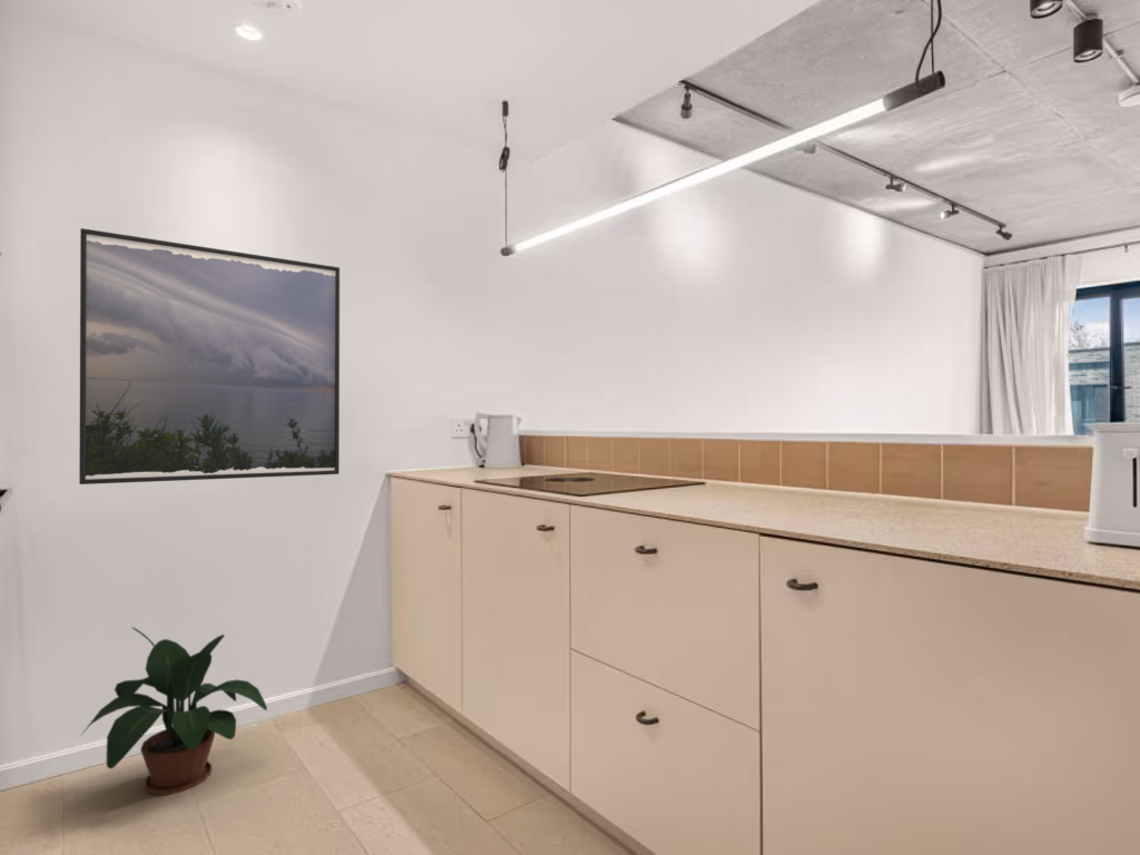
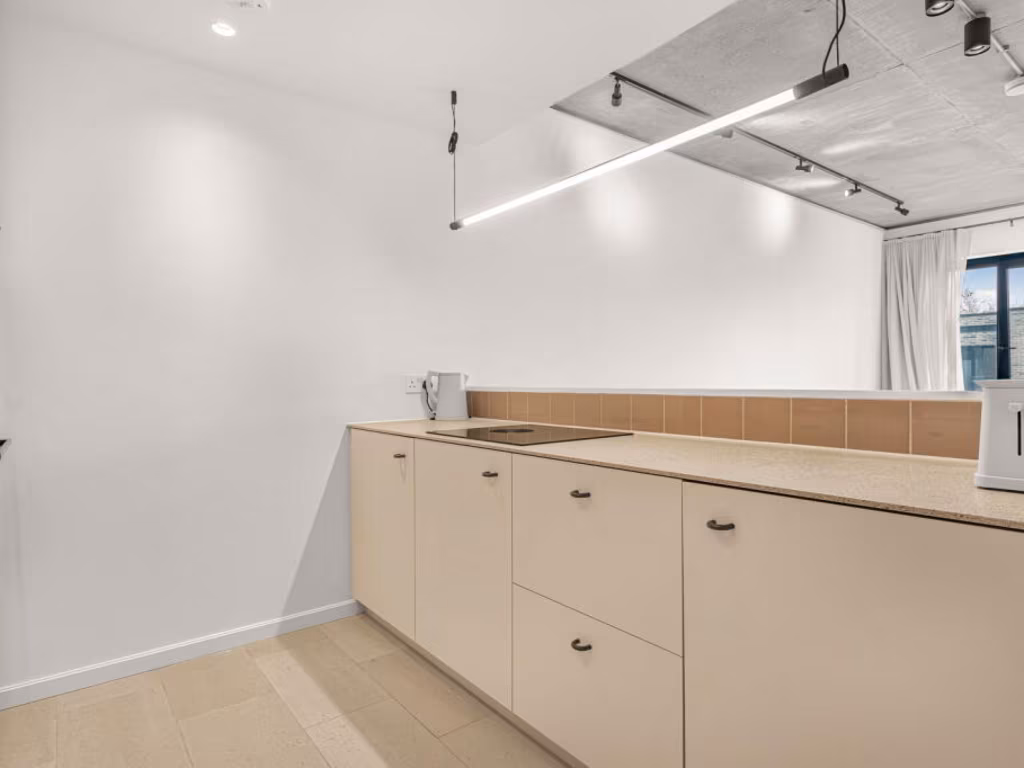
- potted plant (177, 696)
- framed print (223, 364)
